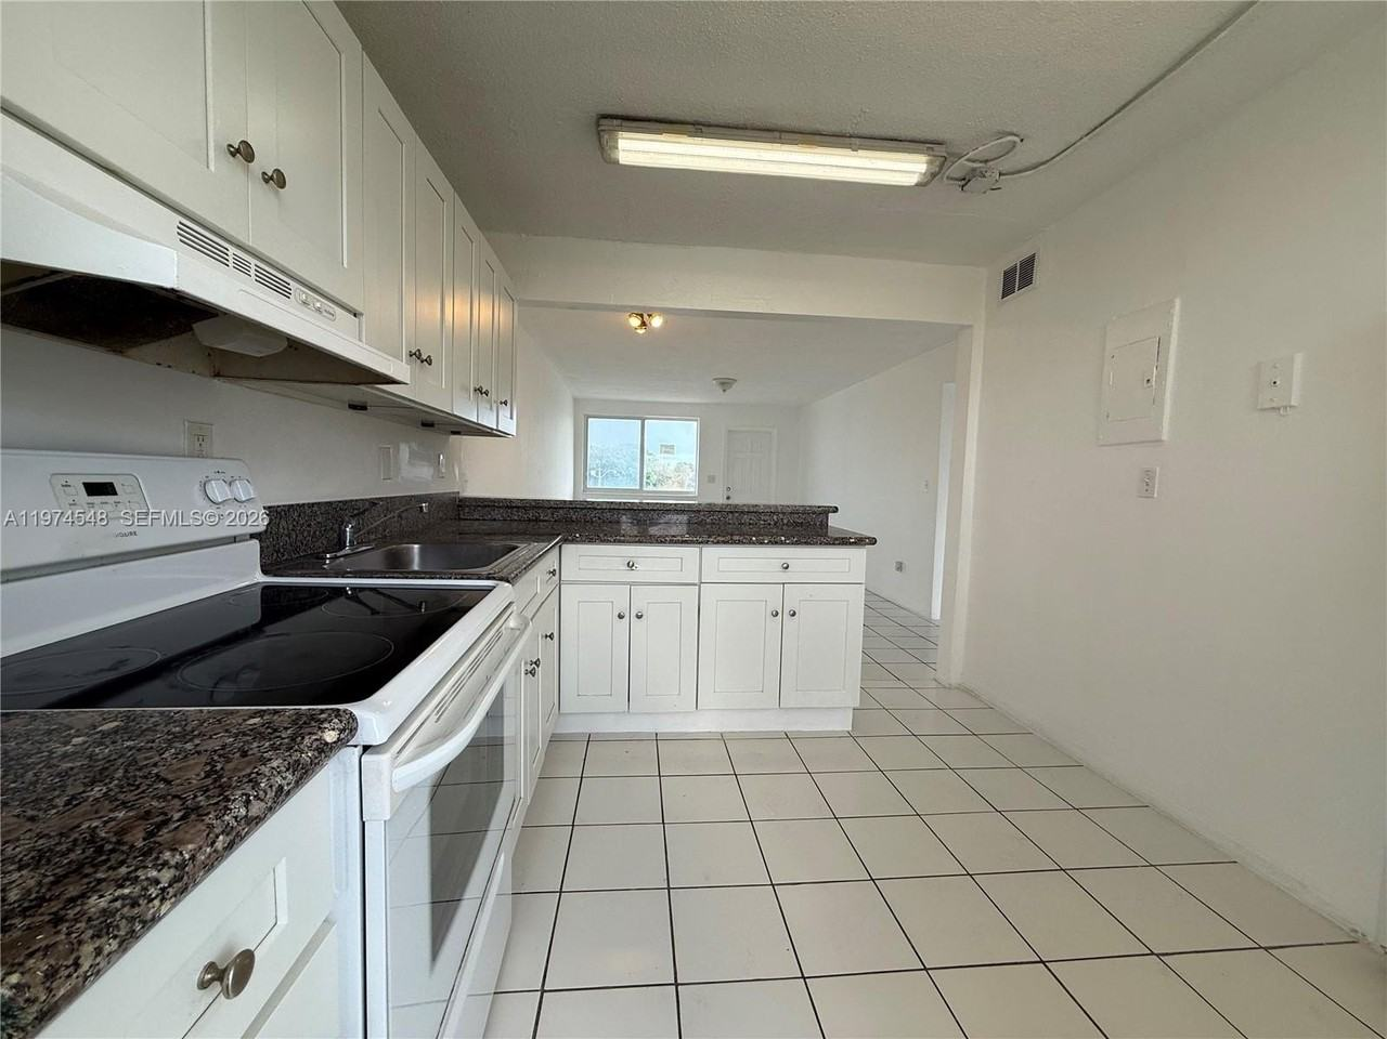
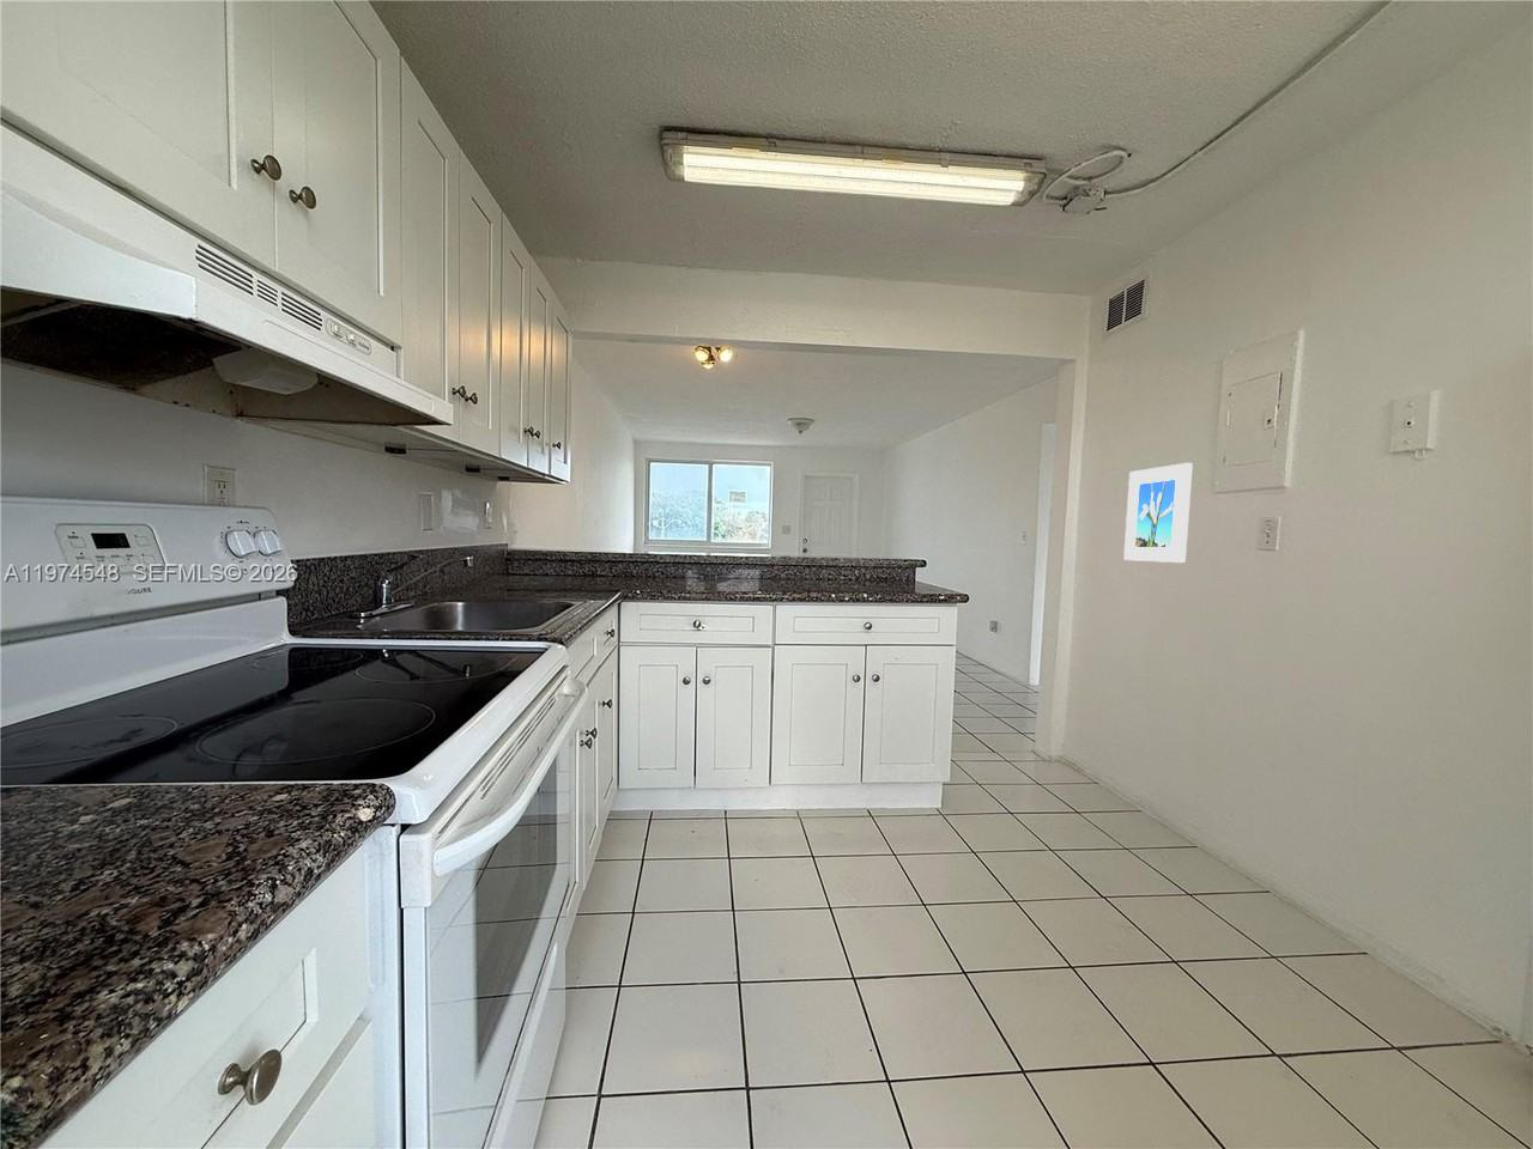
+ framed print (1155, 514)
